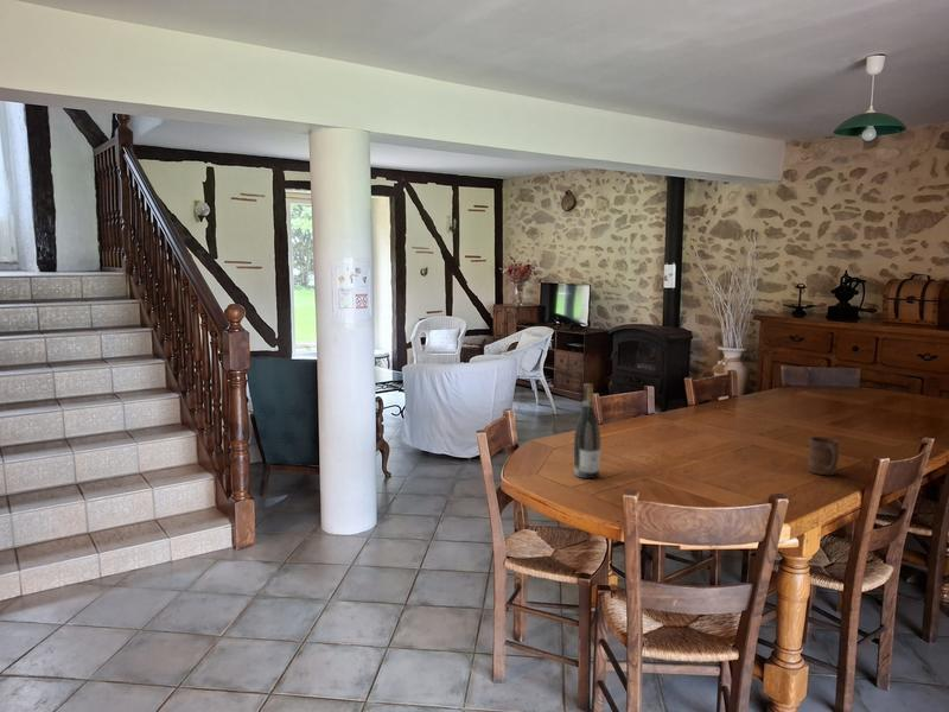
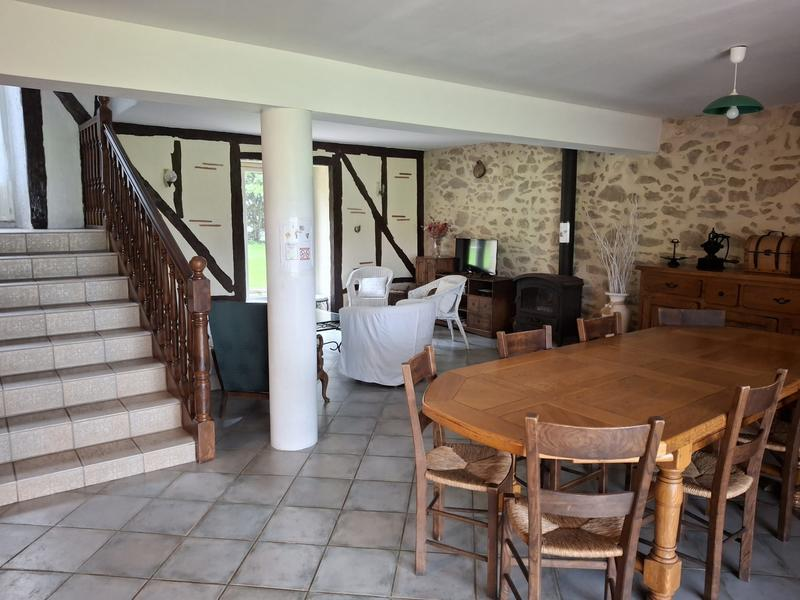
- wine bottle (587, 430)
- cup (826, 457)
